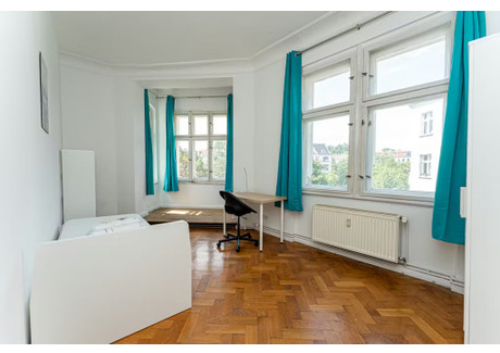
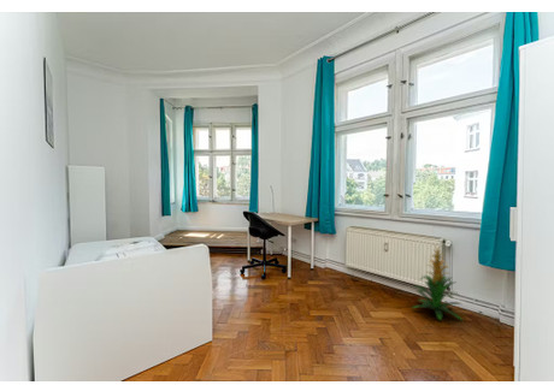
+ indoor plant (437, 278)
